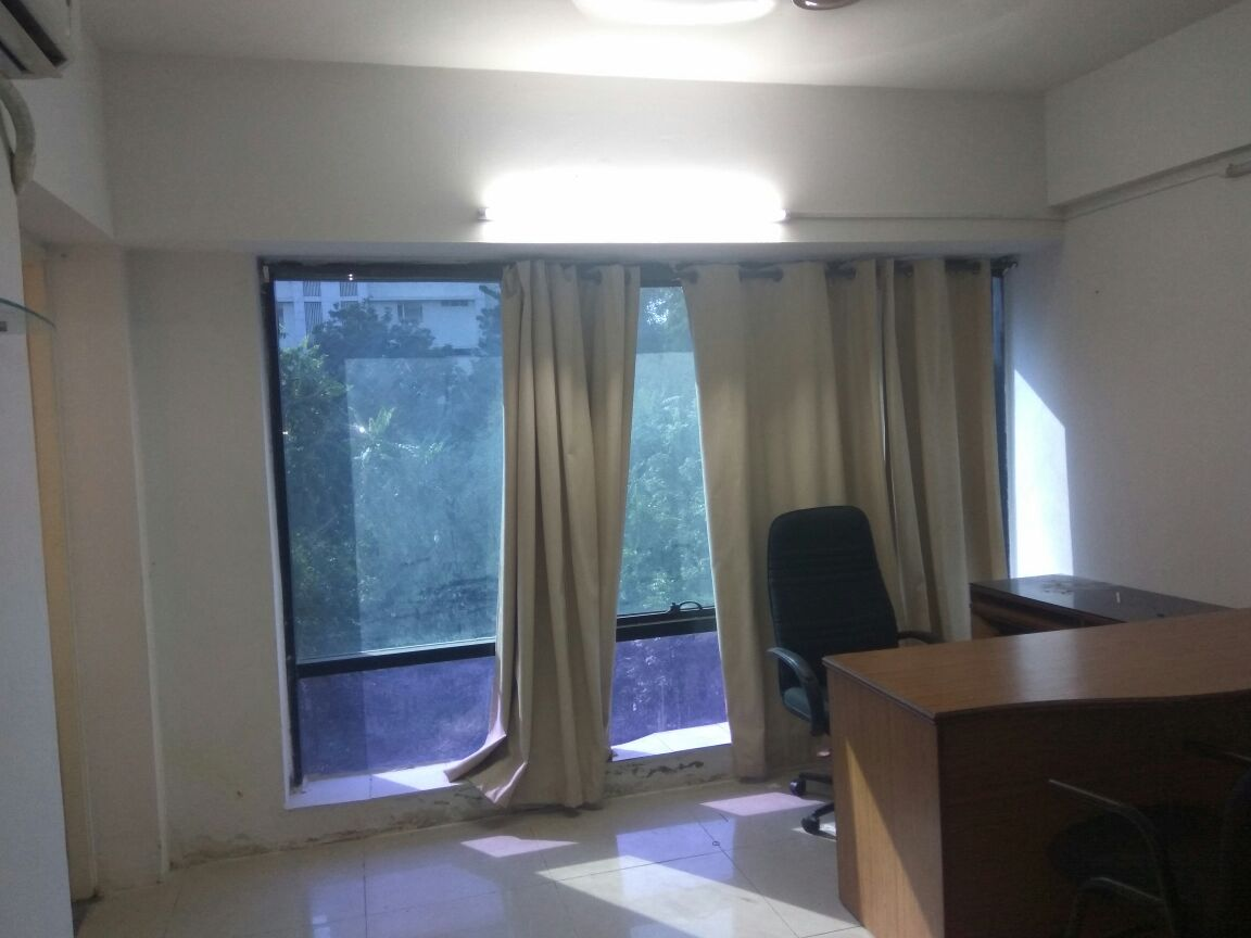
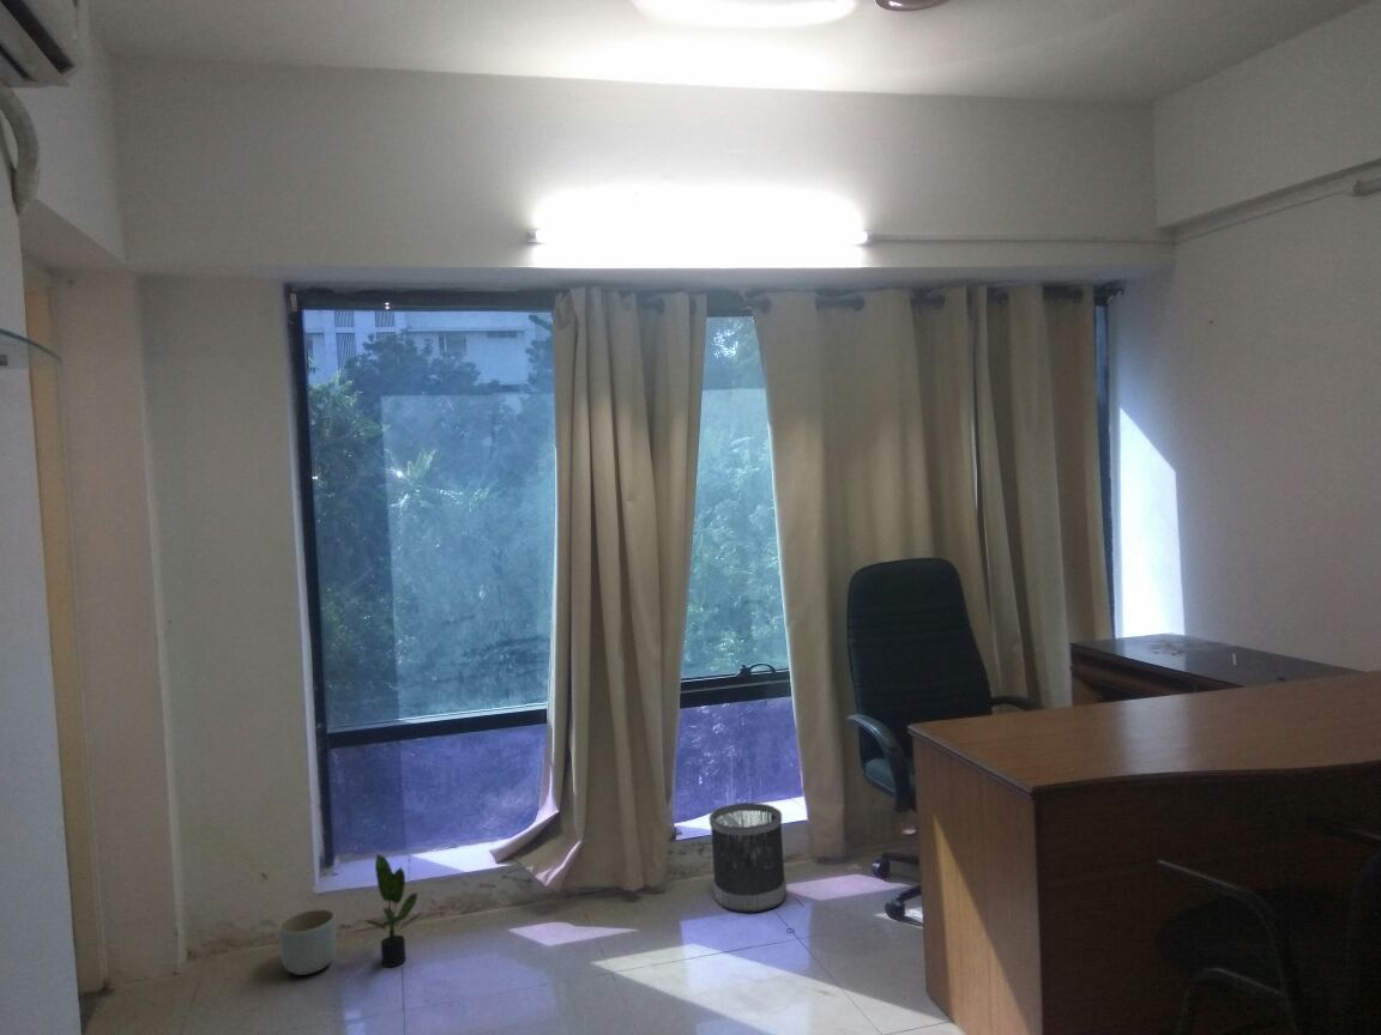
+ wastebasket (747, 855)
+ planter (308, 943)
+ potted plant (392, 910)
